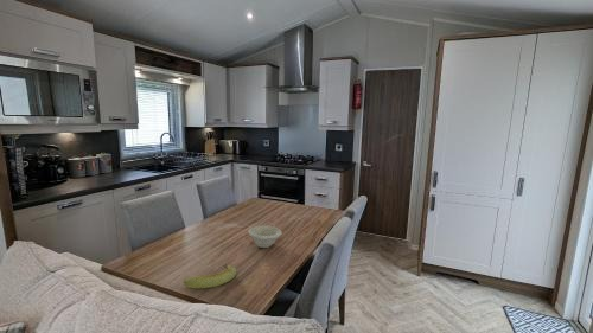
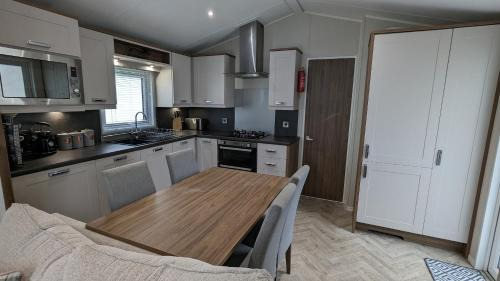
- bowl (264, 237)
- banana (215, 274)
